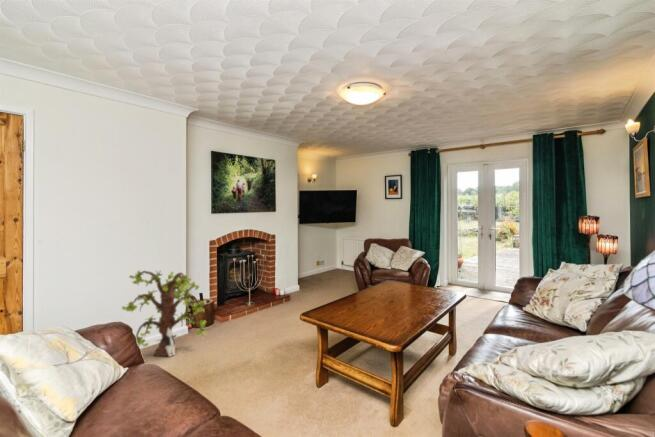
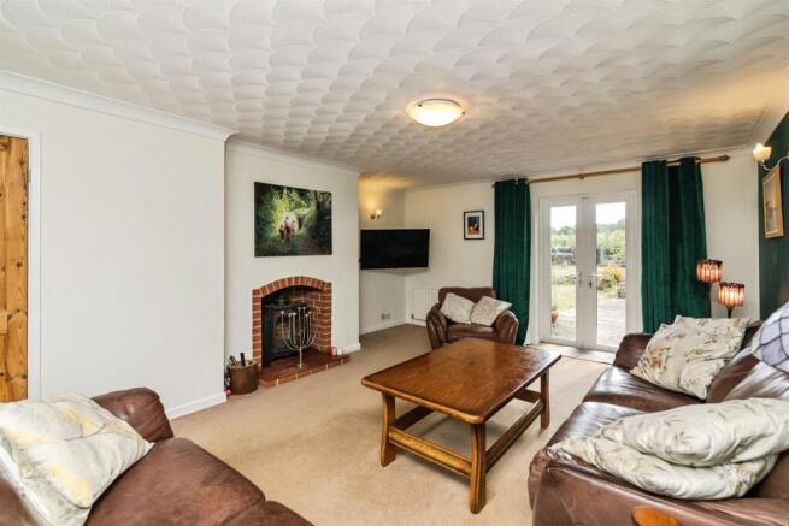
- tree (163, 312)
